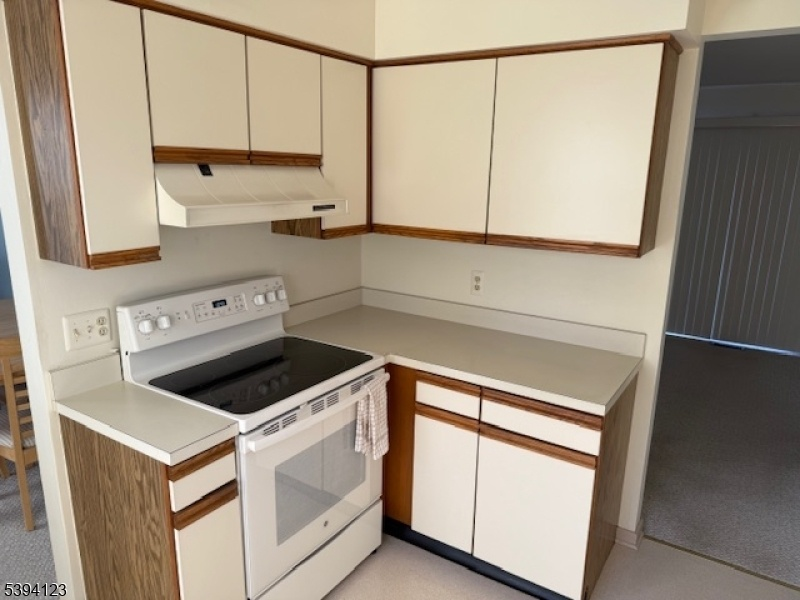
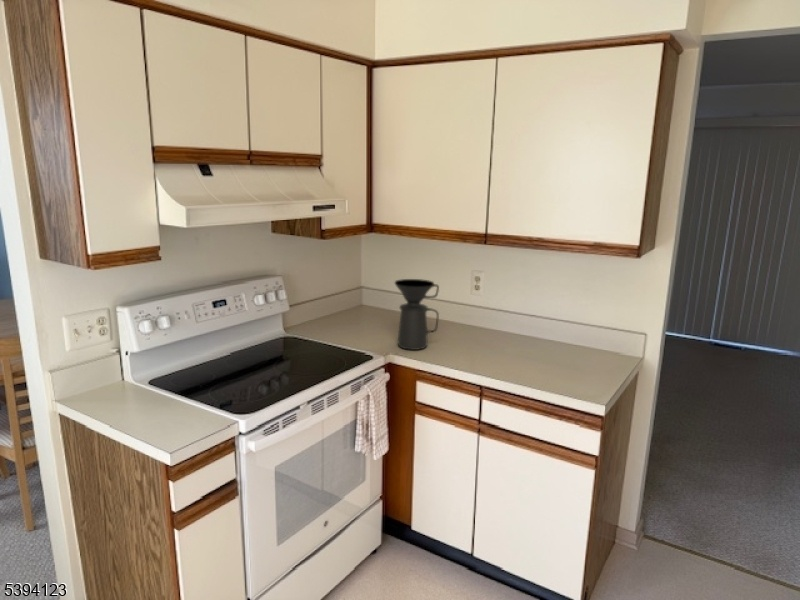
+ coffee maker (413, 314)
